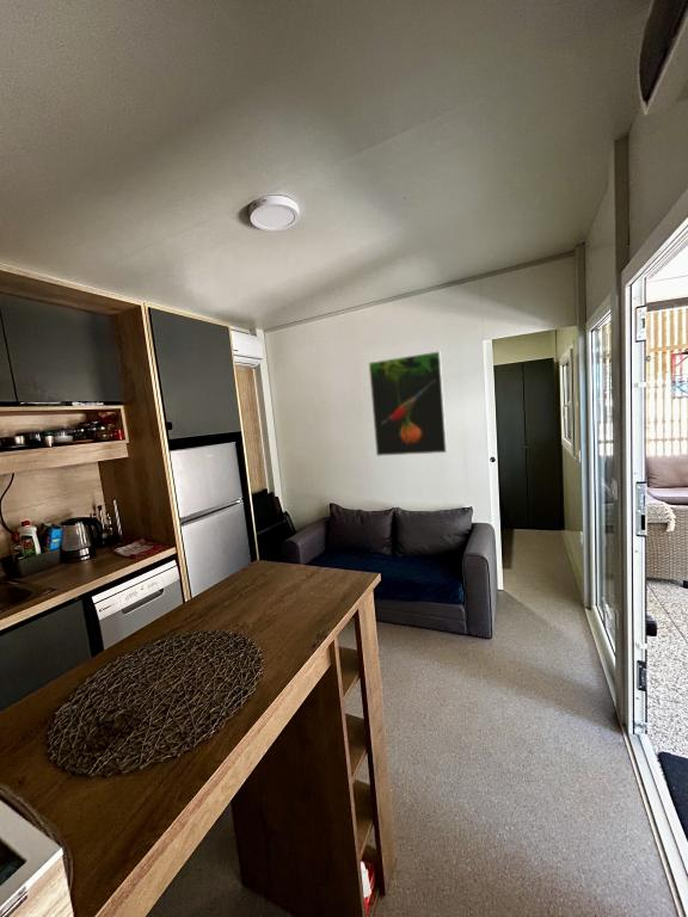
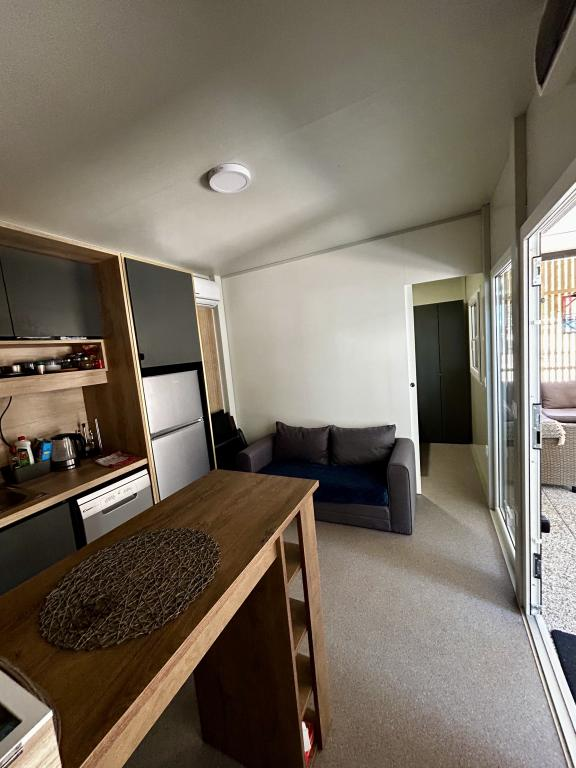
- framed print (406, 406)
